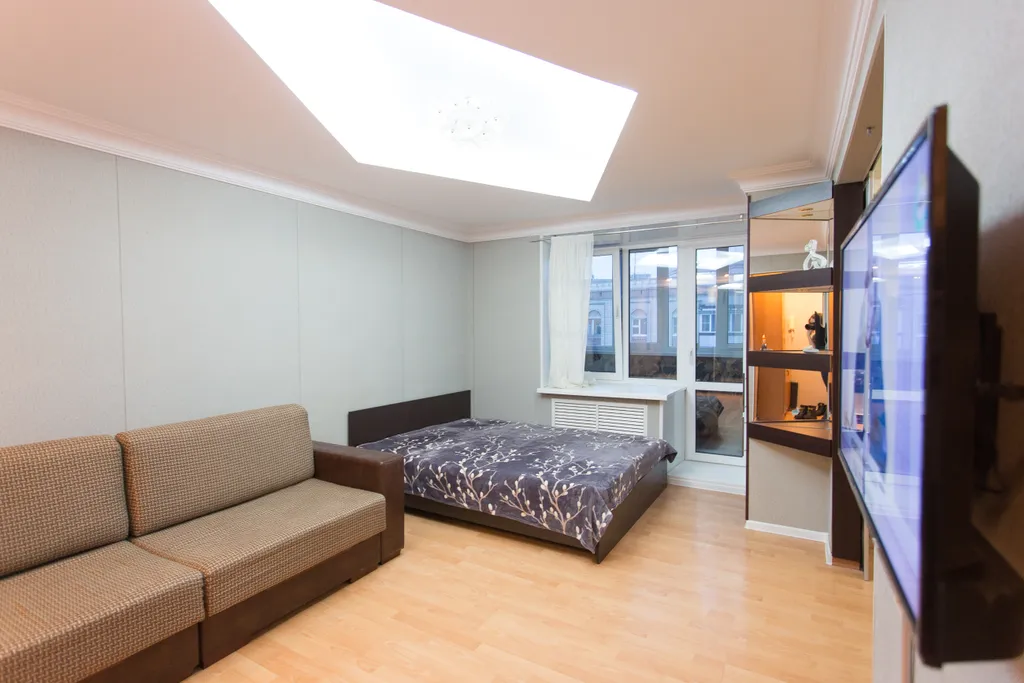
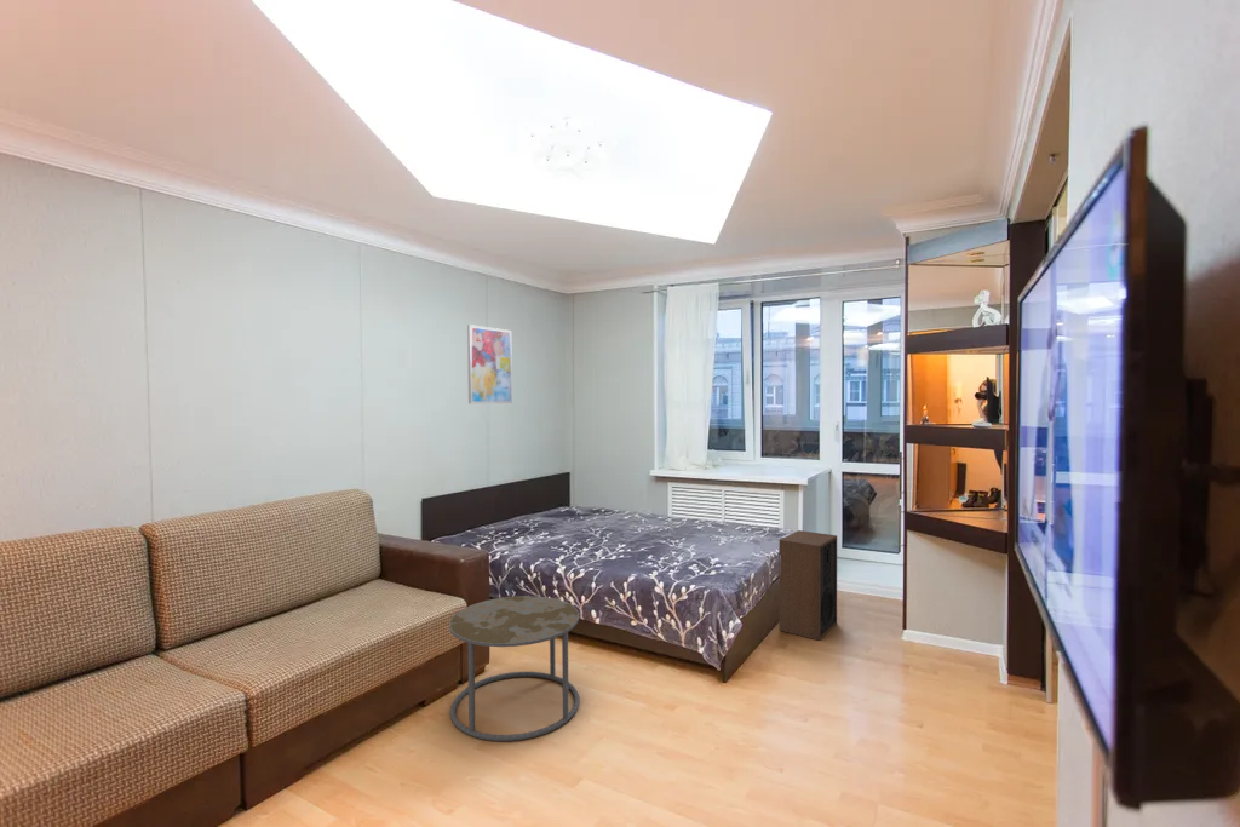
+ side table (515, 672)
+ wall art (490, 366)
+ speaker (808, 582)
